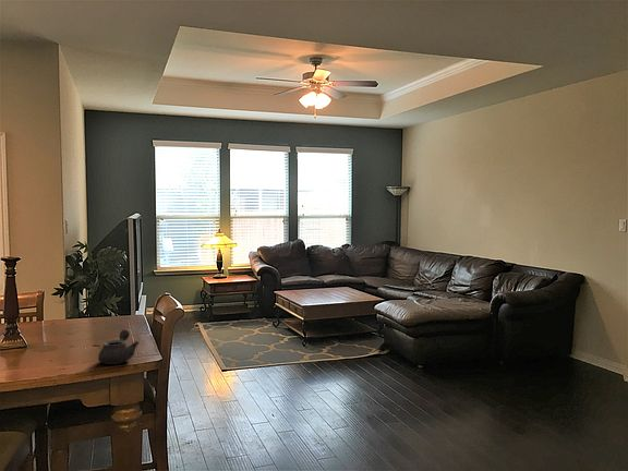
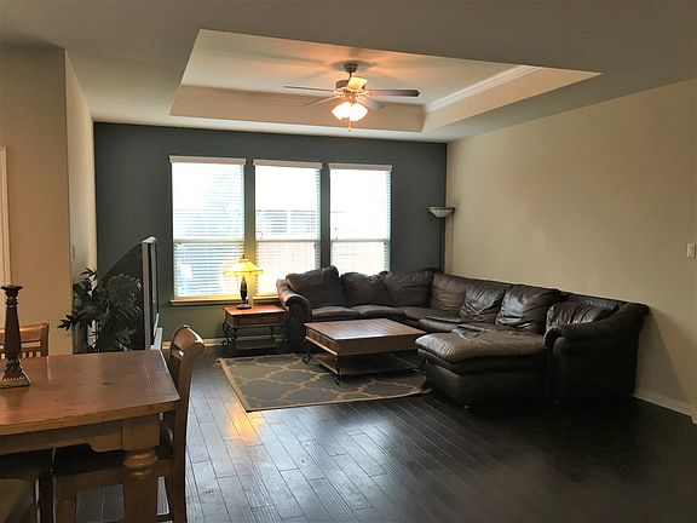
- teapot (120, 346)
